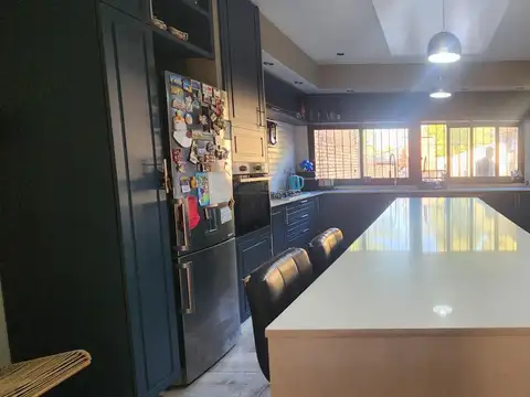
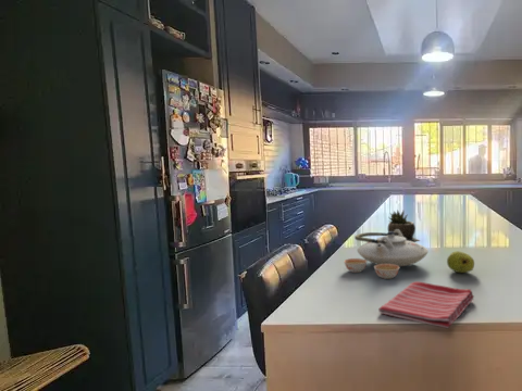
+ succulent plant (400, 224)
+ dish towel (427, 301)
+ fruit (461, 261)
+ teapot (387, 250)
